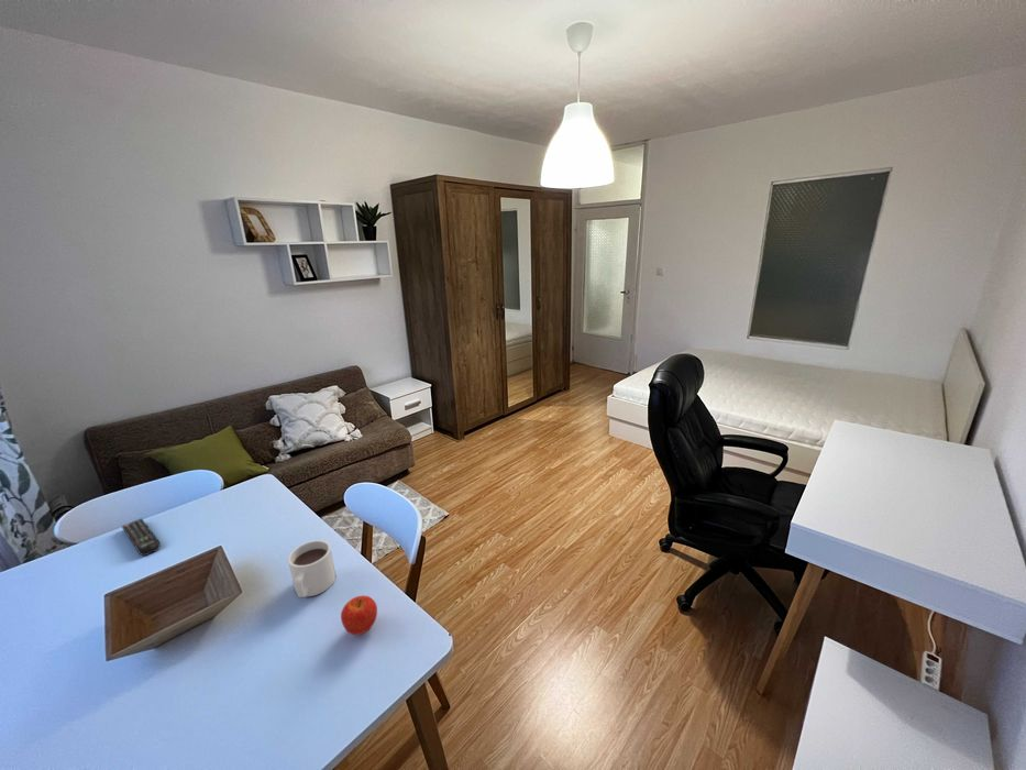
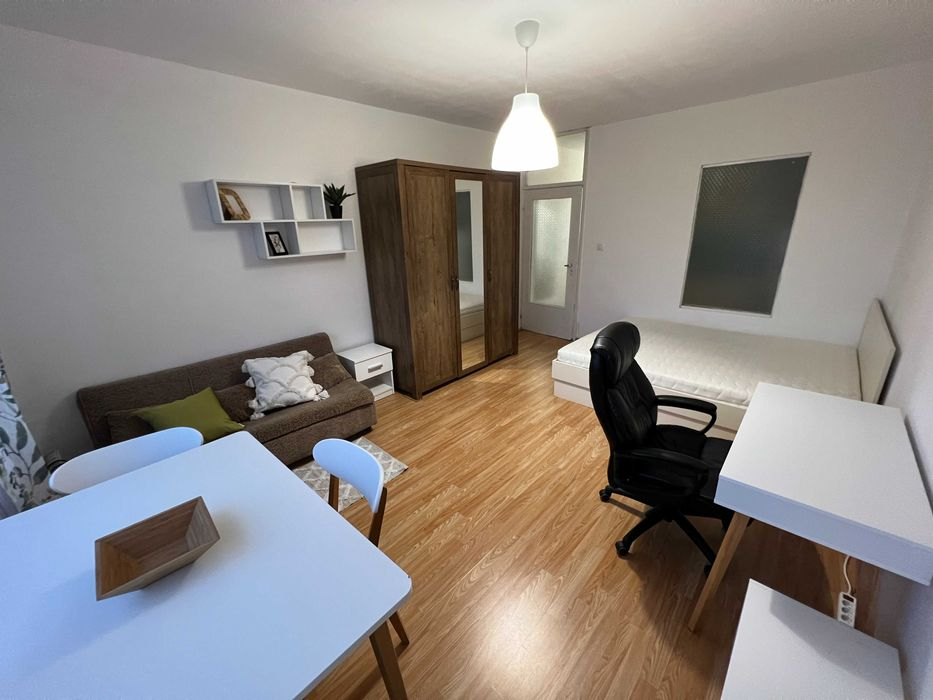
- remote control (140, 536)
- fruit (360, 614)
- mug (312, 570)
